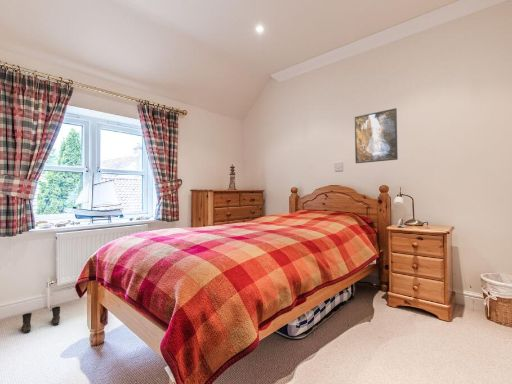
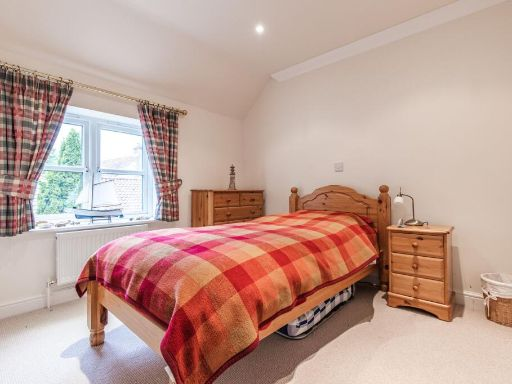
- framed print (375, 137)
- boots (31, 314)
